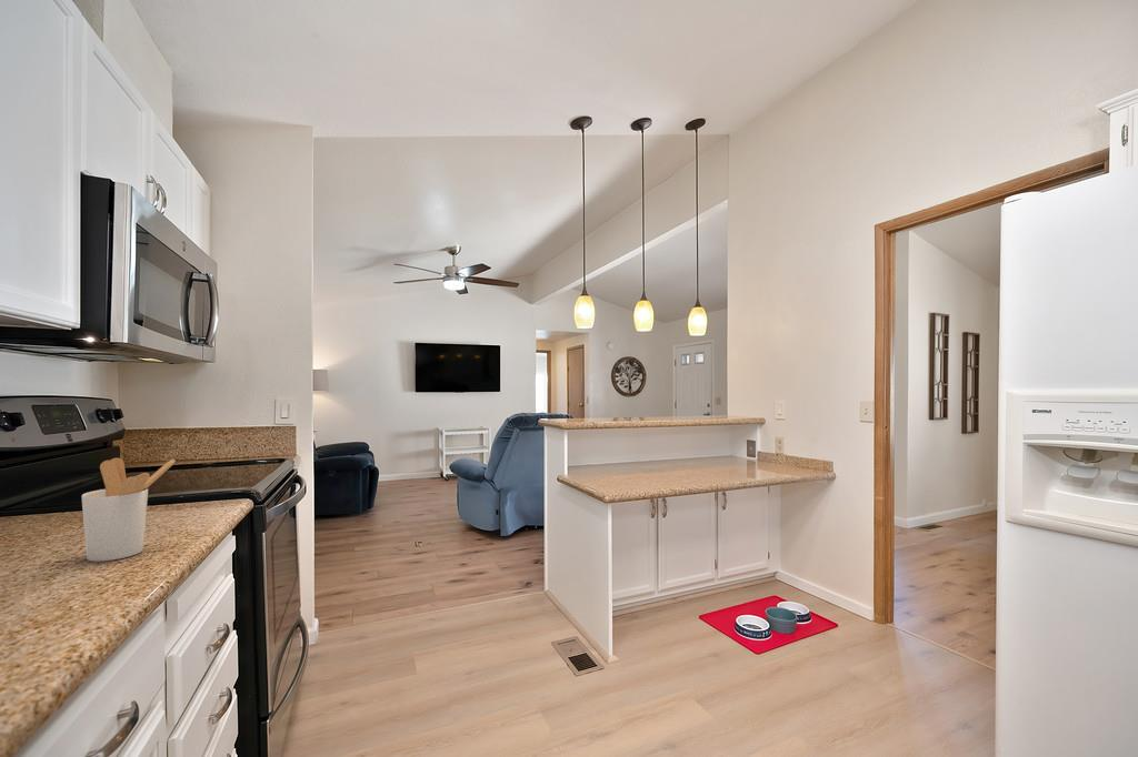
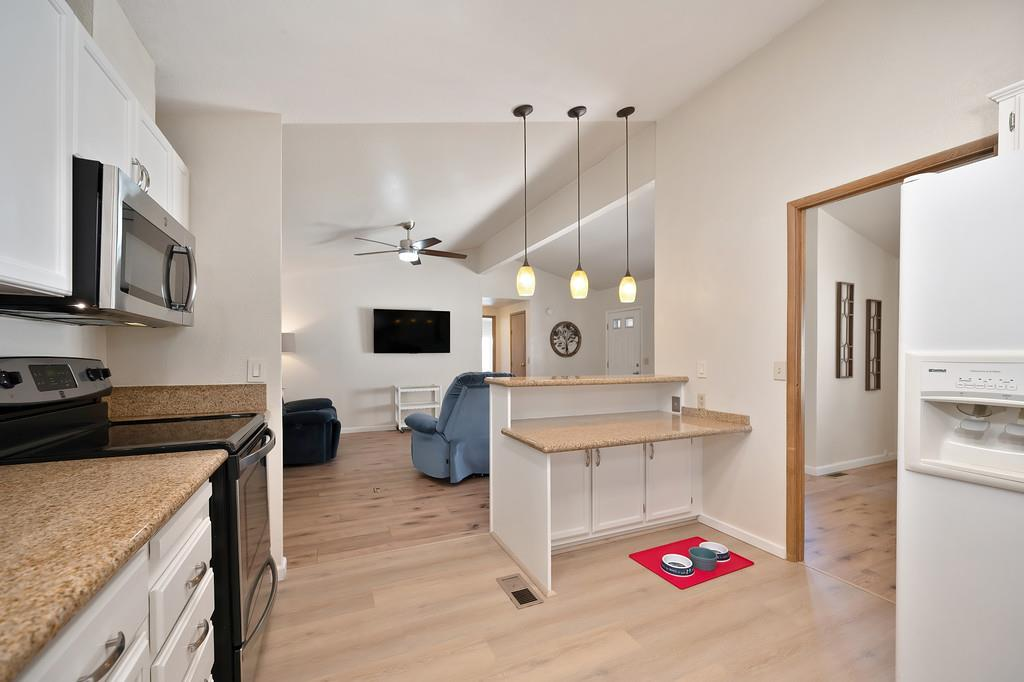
- utensil holder (132, 505)
